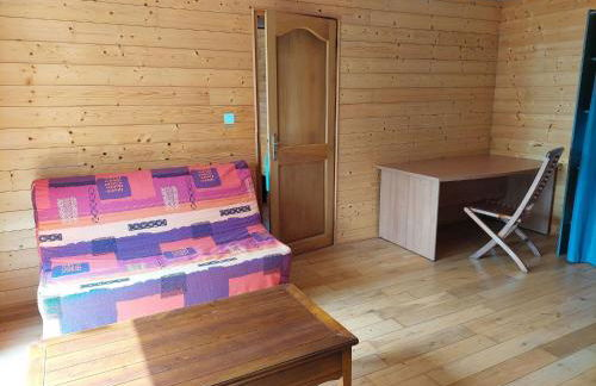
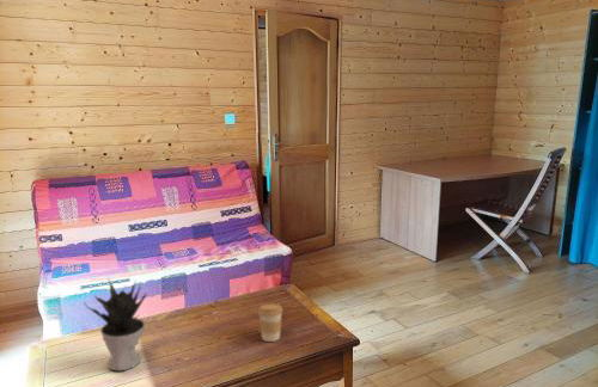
+ coffee cup (270, 321)
+ potted plant (120, 321)
